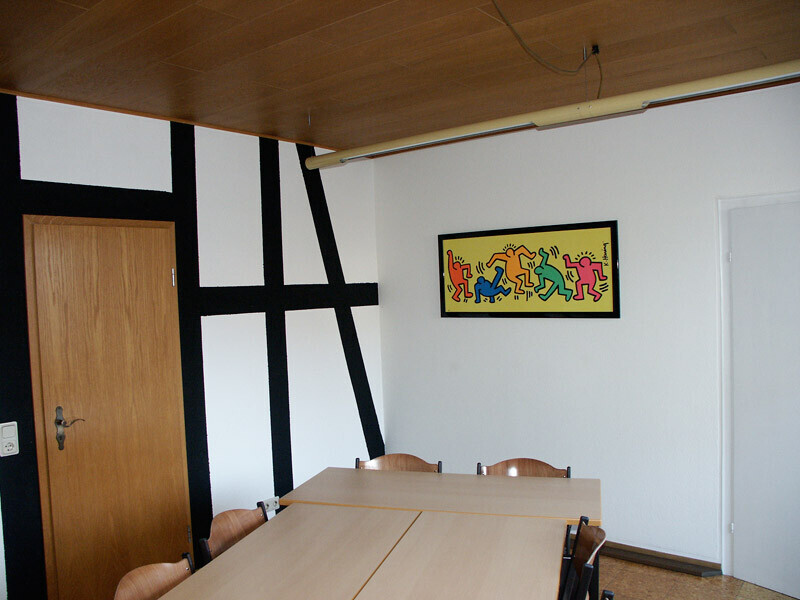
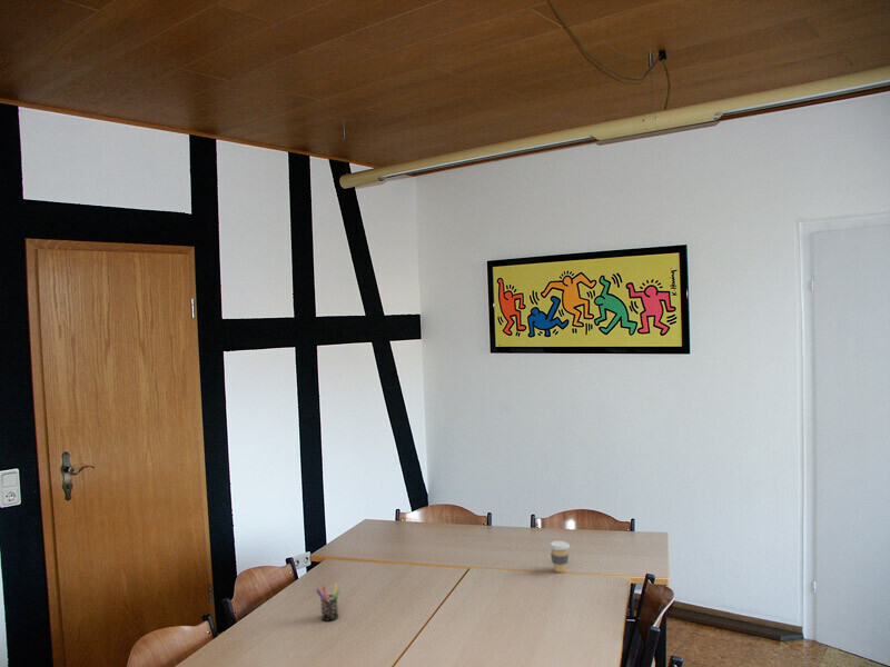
+ pen holder (329, 600)
+ coffee cup (560, 556)
